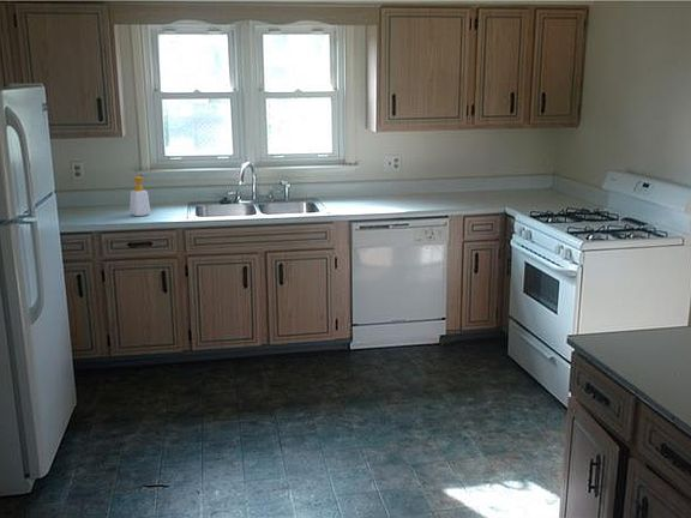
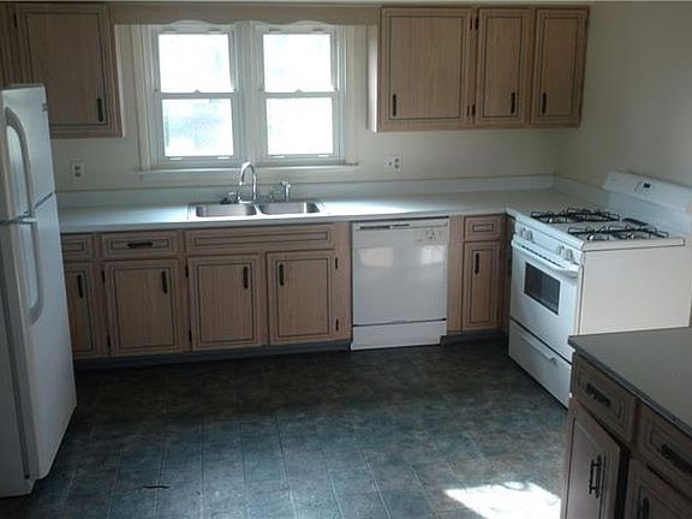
- soap bottle (140, 195)
